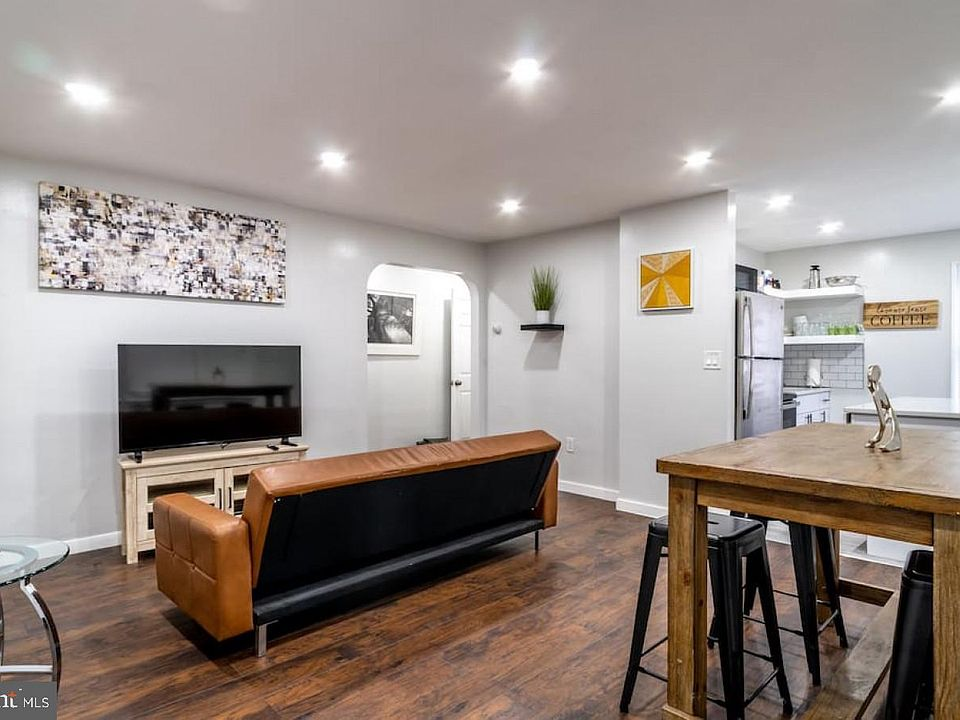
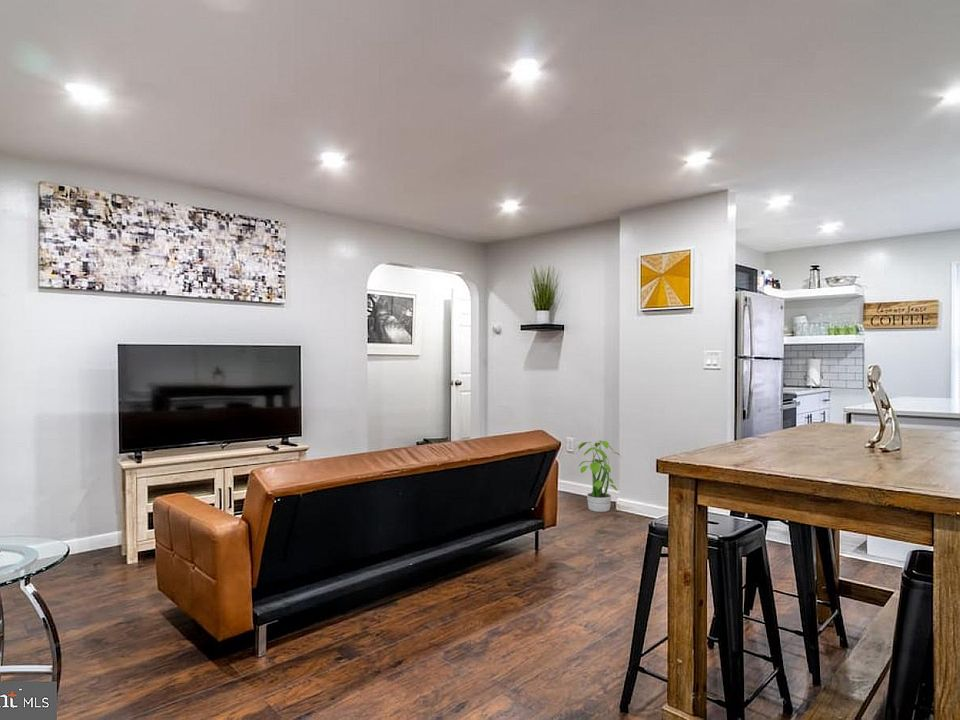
+ potted plant (594, 474)
